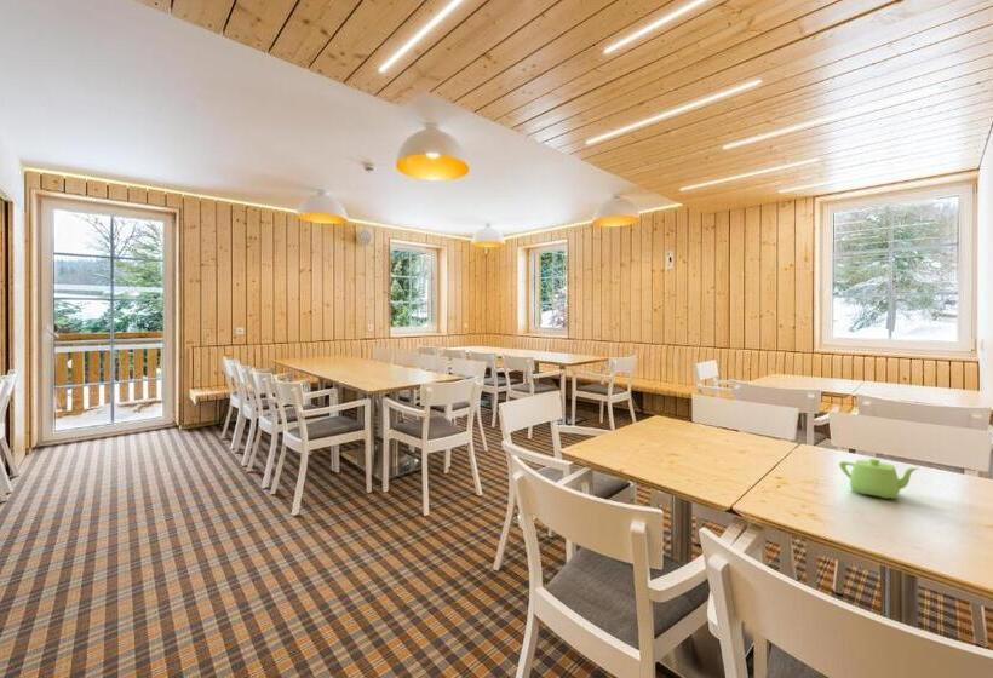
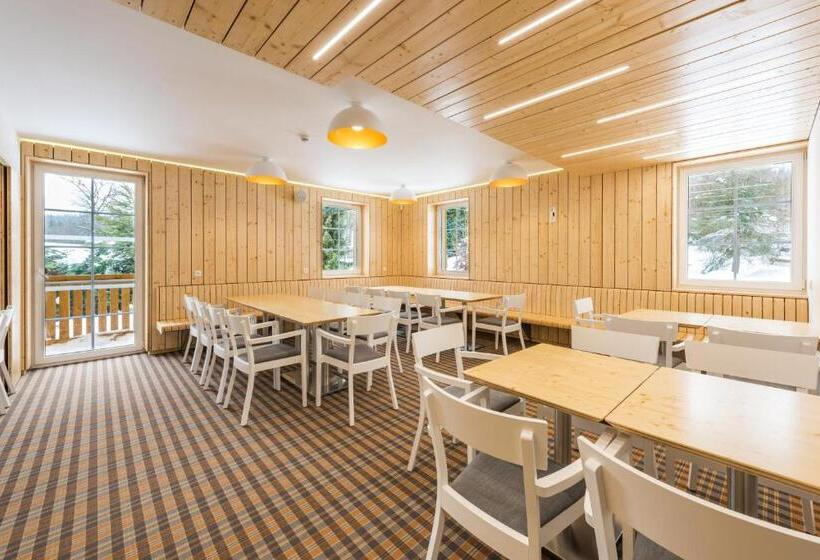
- teapot (877, 476)
